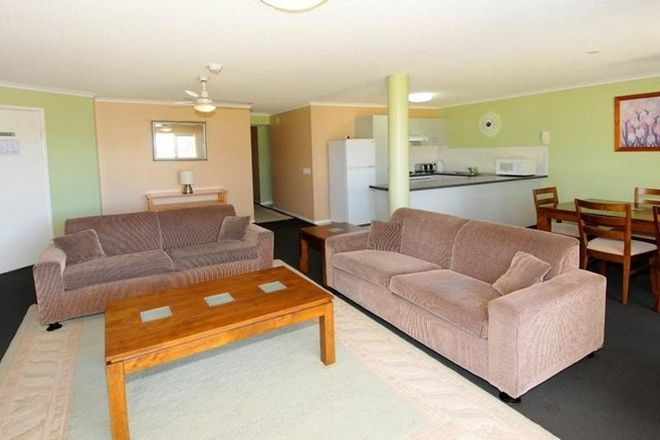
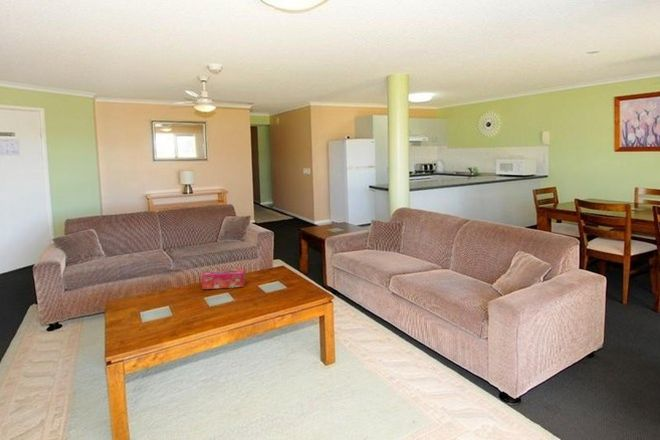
+ tissue box (224, 278)
